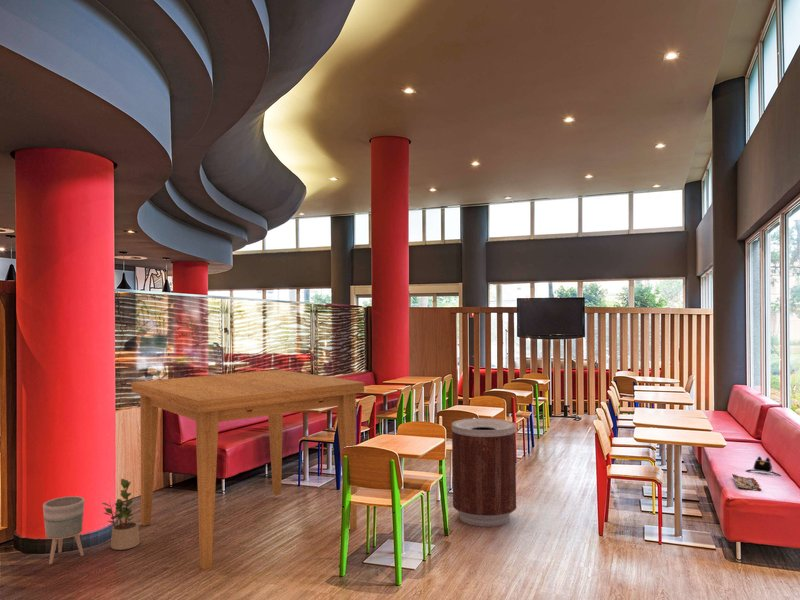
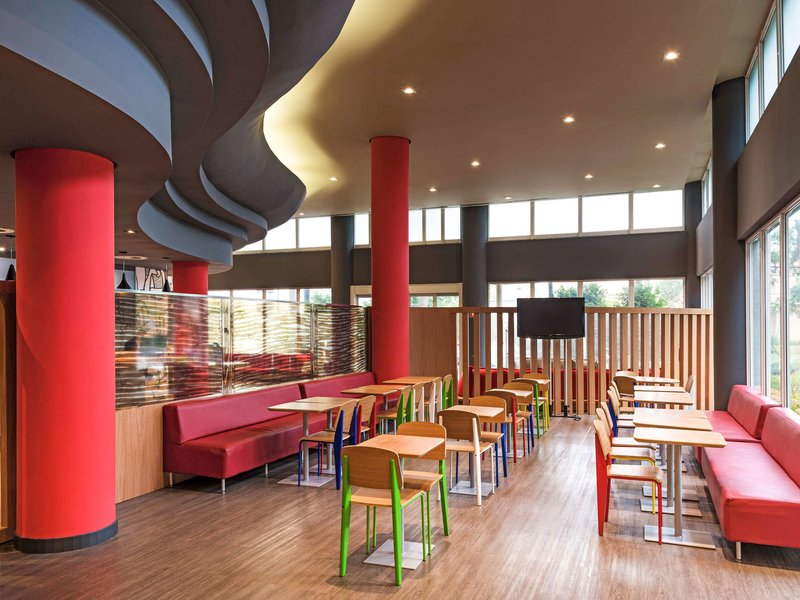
- potted plant (121, 514)
- handbag (763, 464)
- dining table (270, 452)
- planter (64, 529)
- magazine (746, 481)
- trash can (483, 471)
